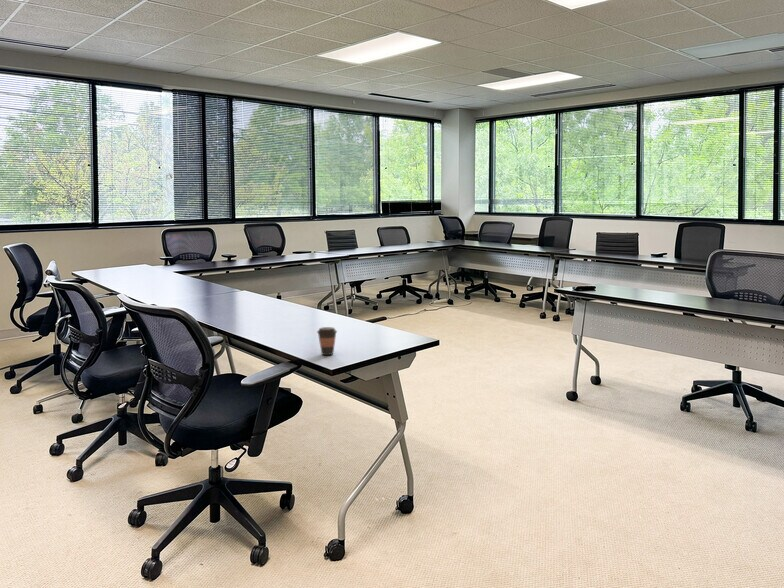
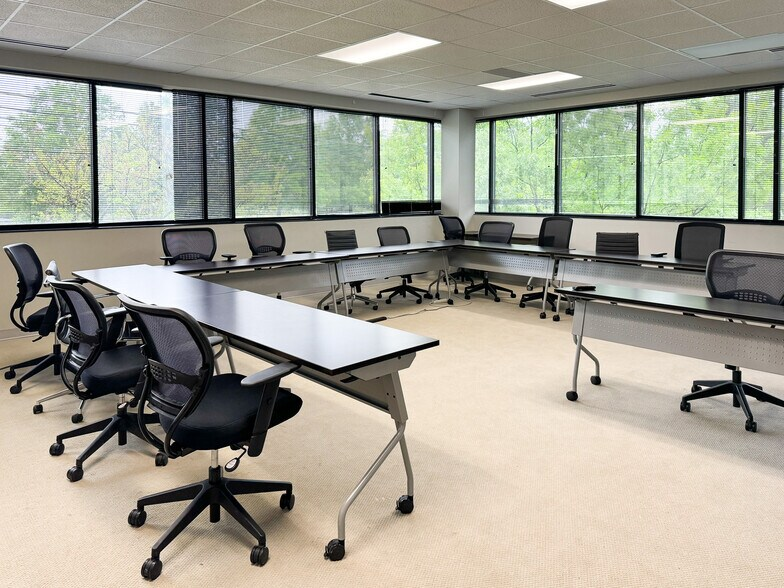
- coffee cup (327, 341)
